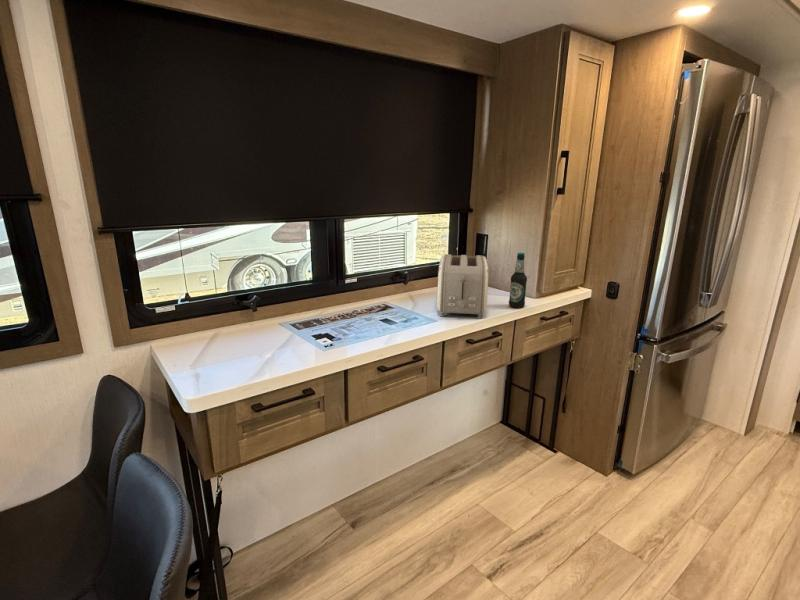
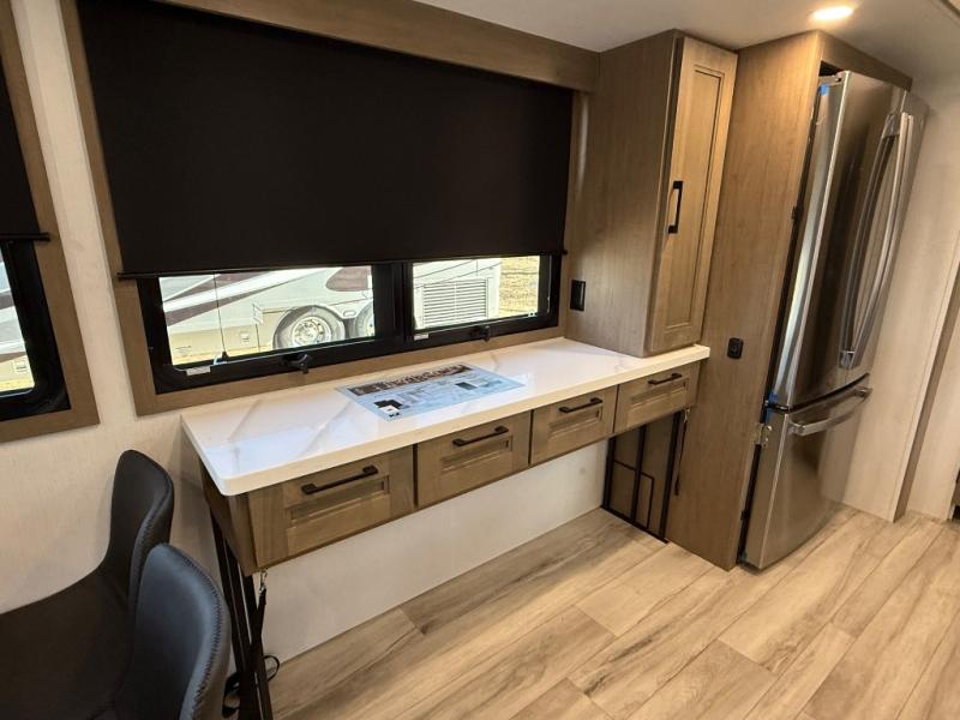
- bottle (518, 280)
- toaster (462, 281)
